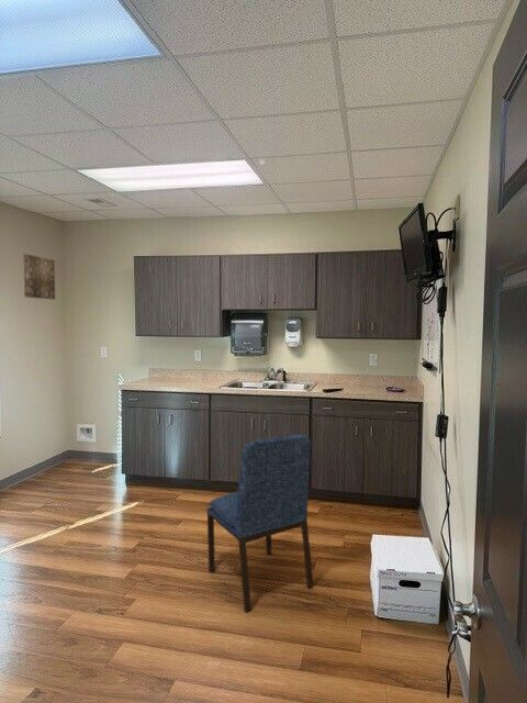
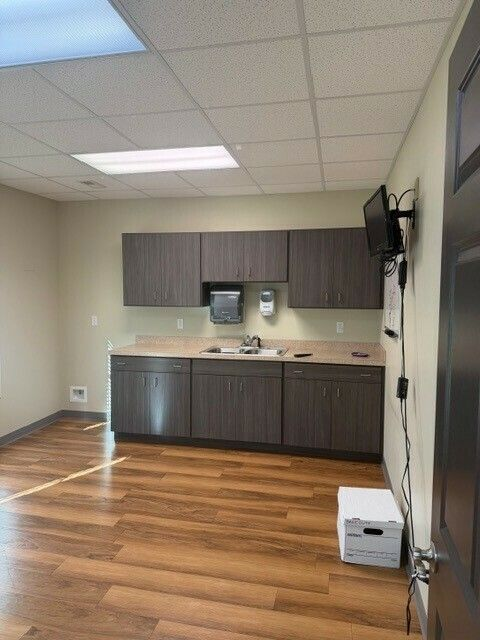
- dining chair (258, 505)
- wall art (40, 277)
